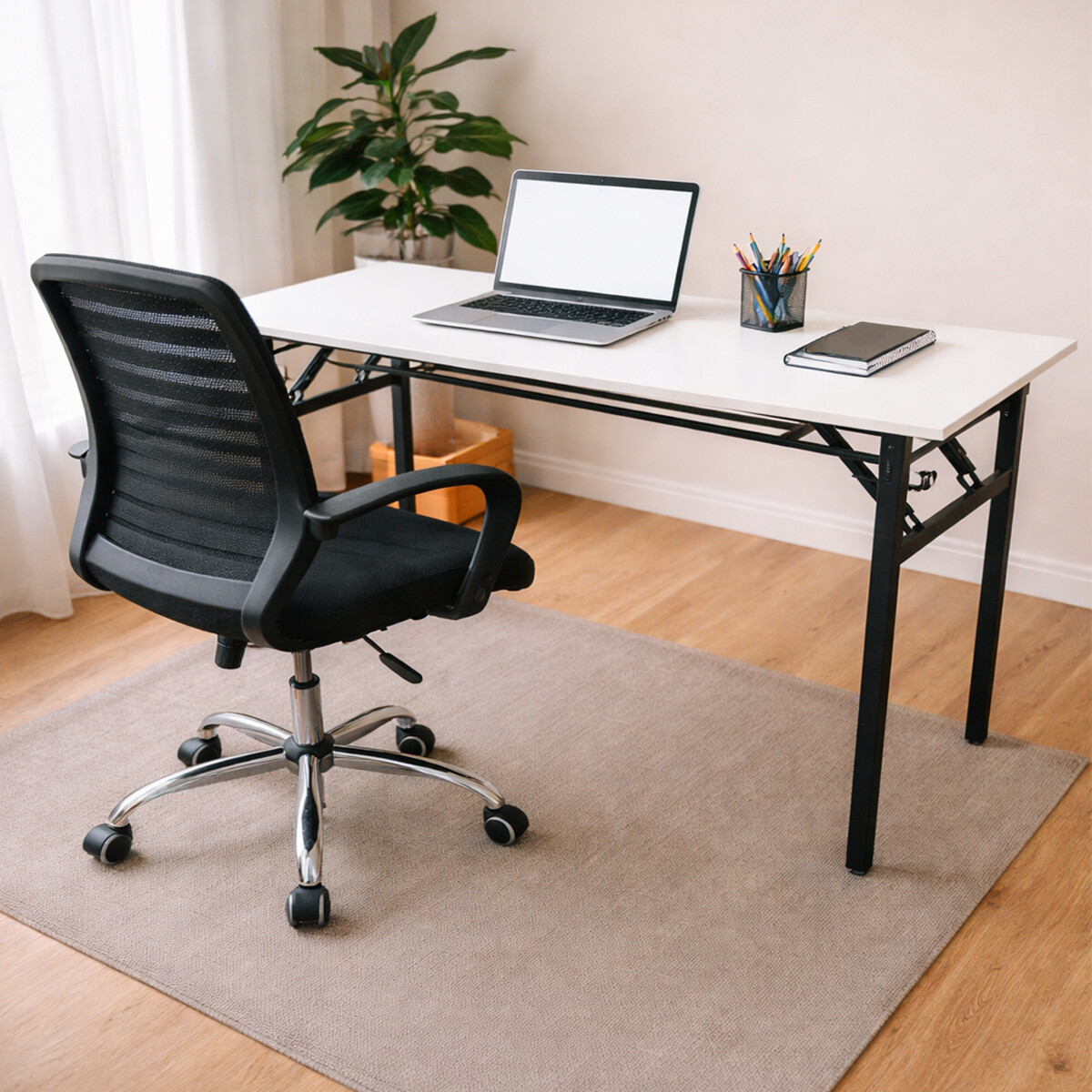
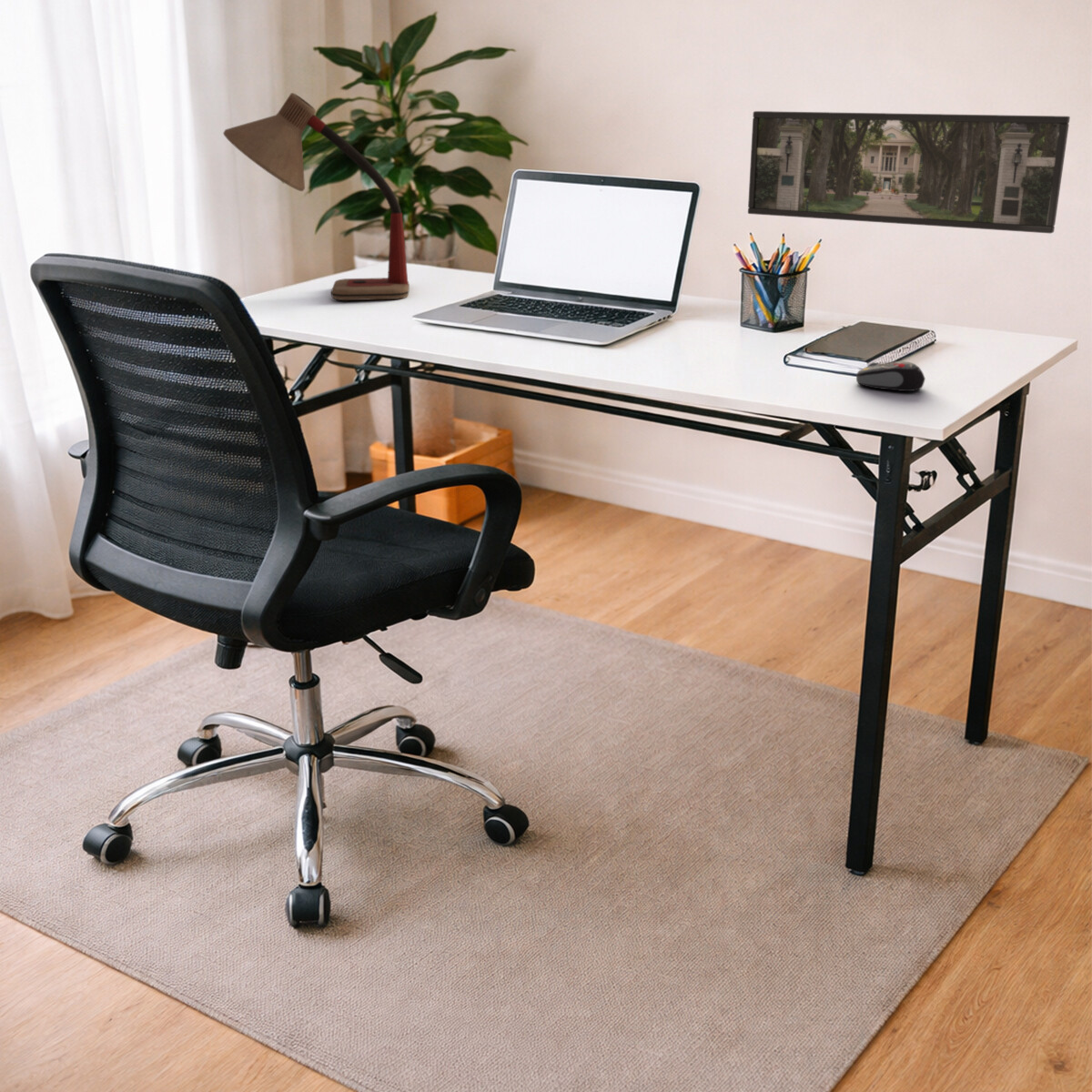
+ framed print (895, 168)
+ desk lamp (304, 188)
+ computer mouse (891, 373)
